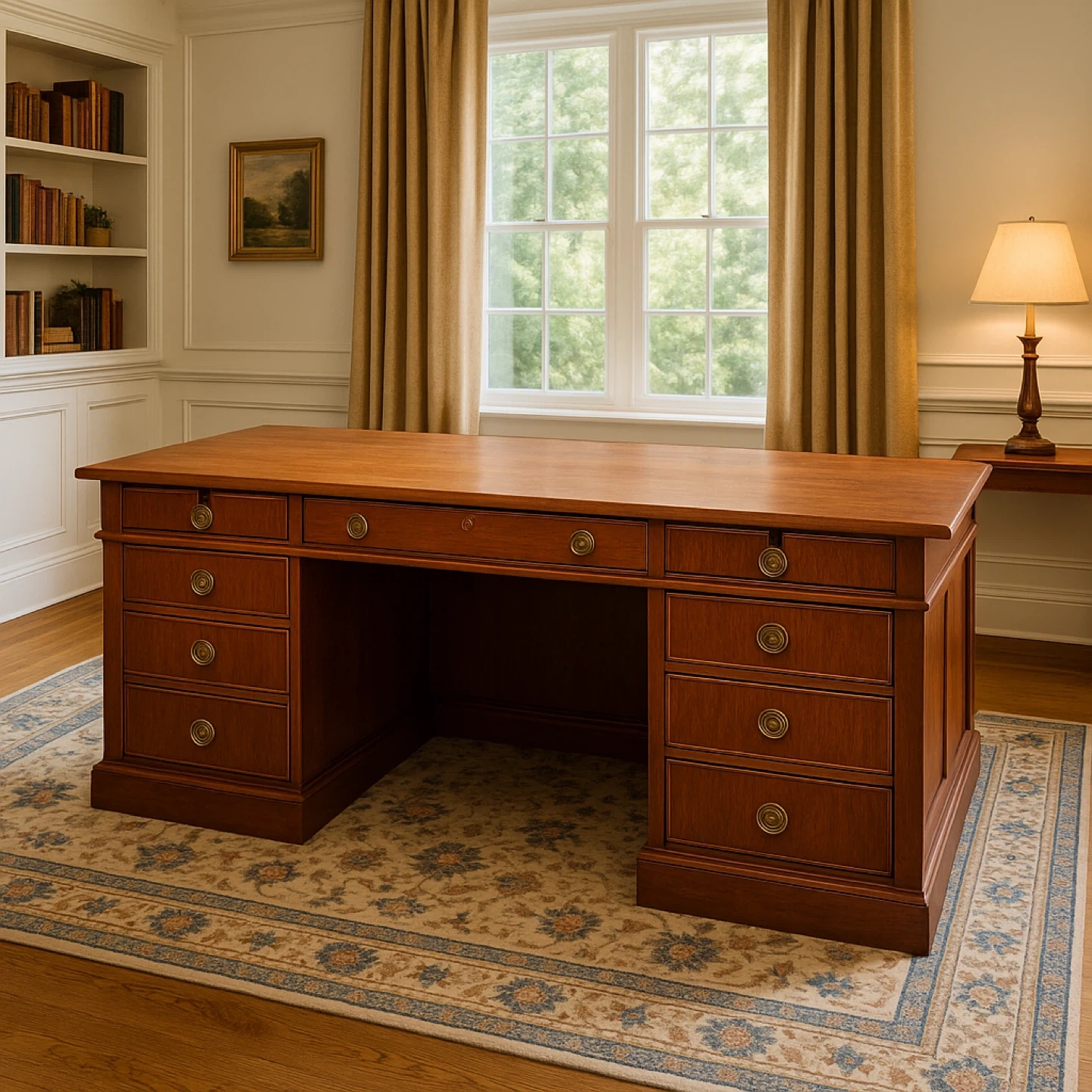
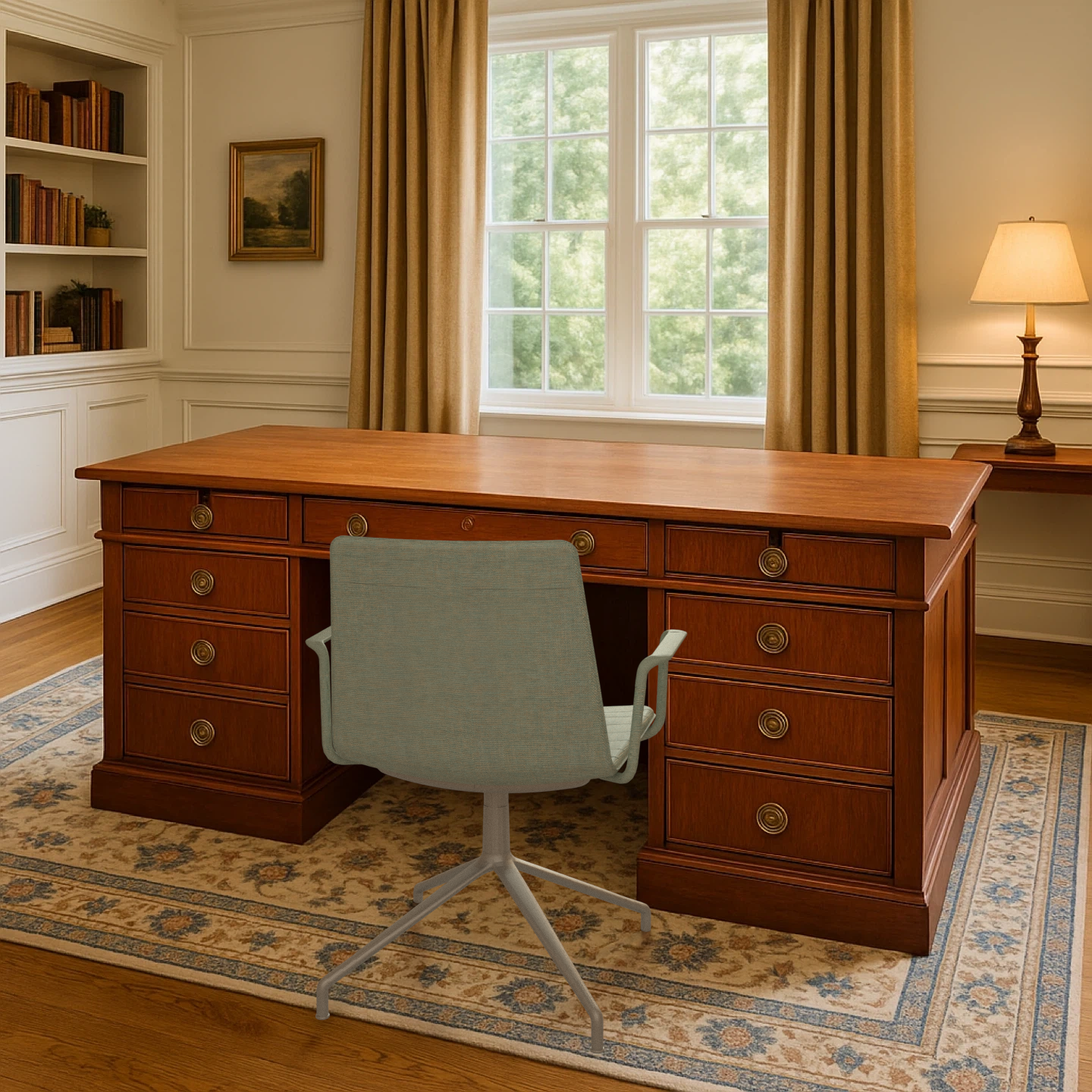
+ office chair (493, 755)
